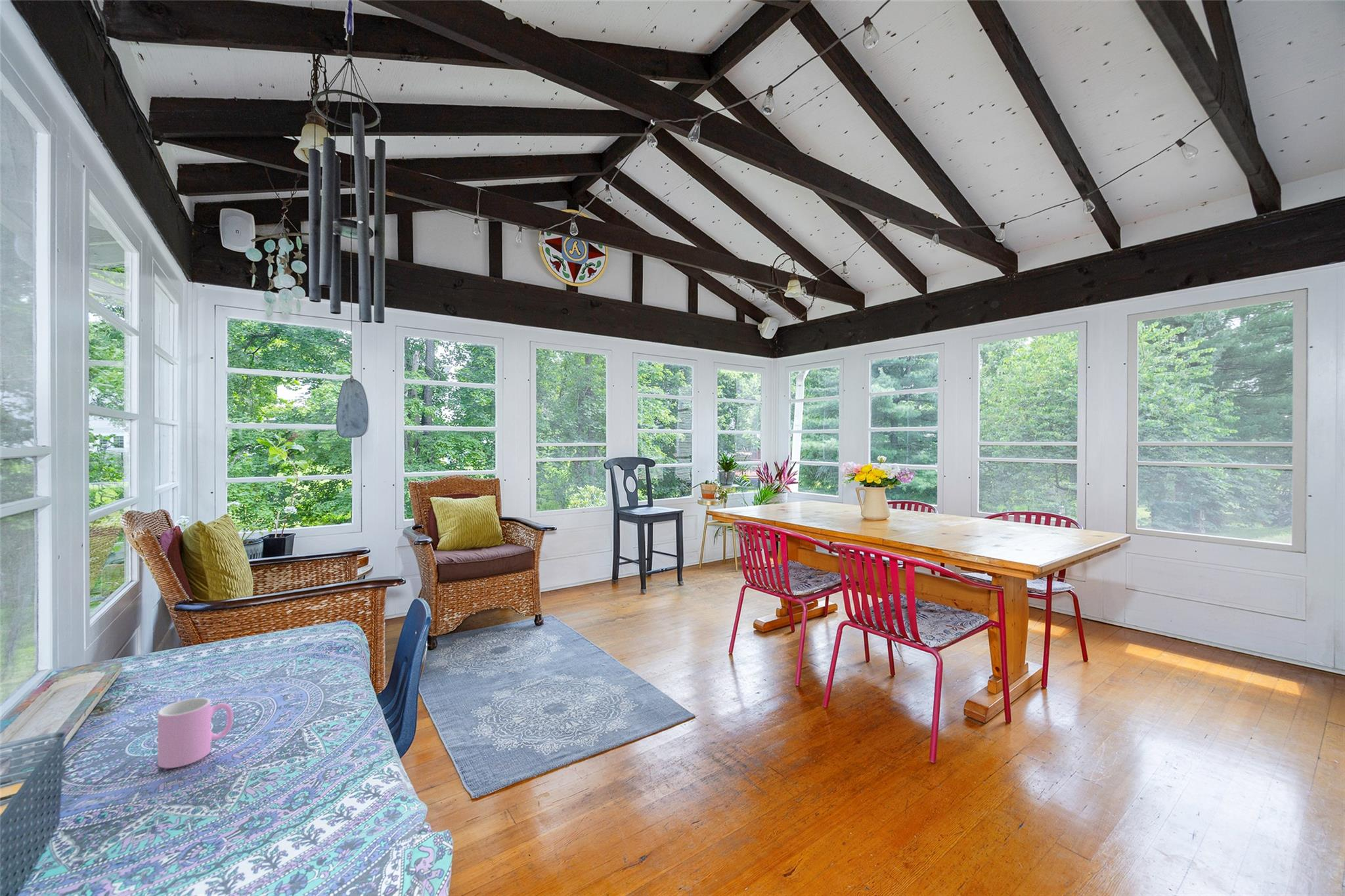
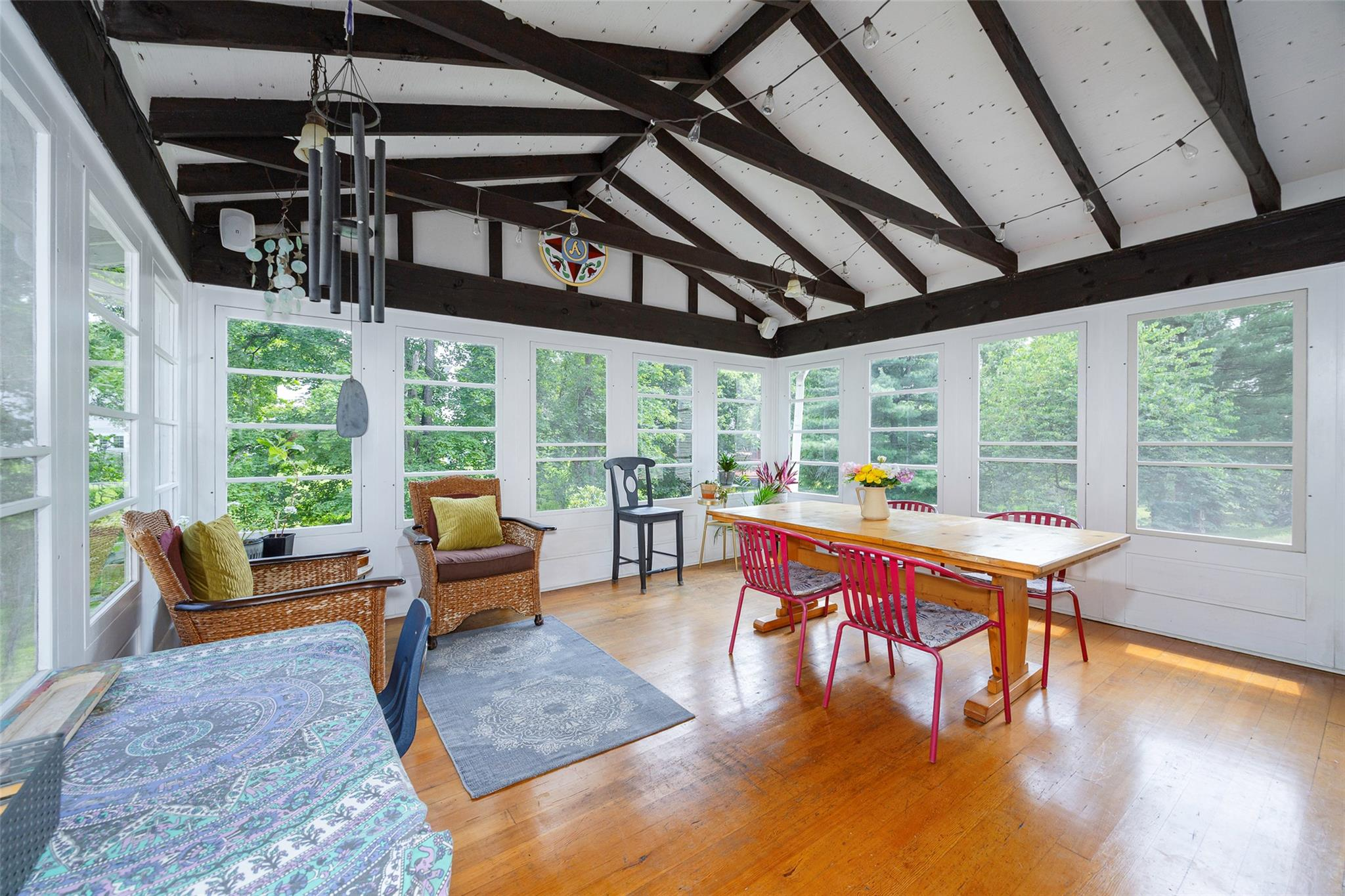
- cup (197, 728)
